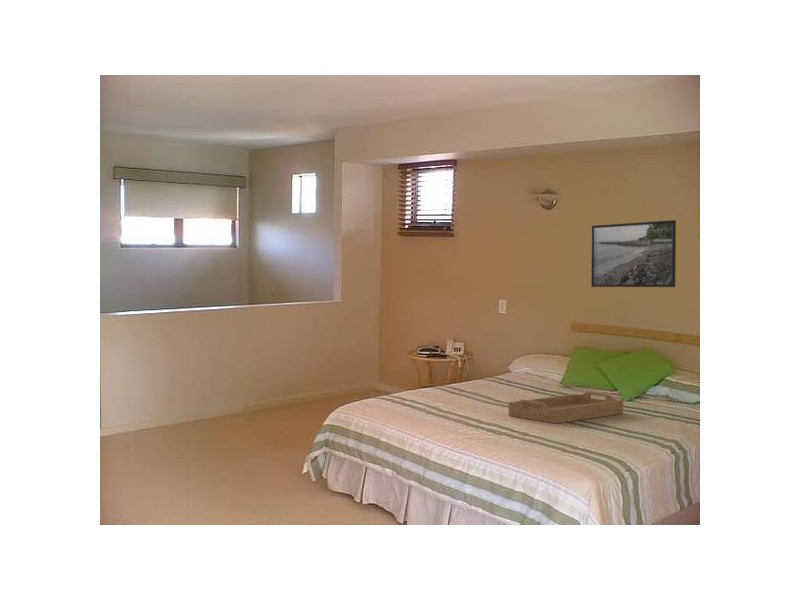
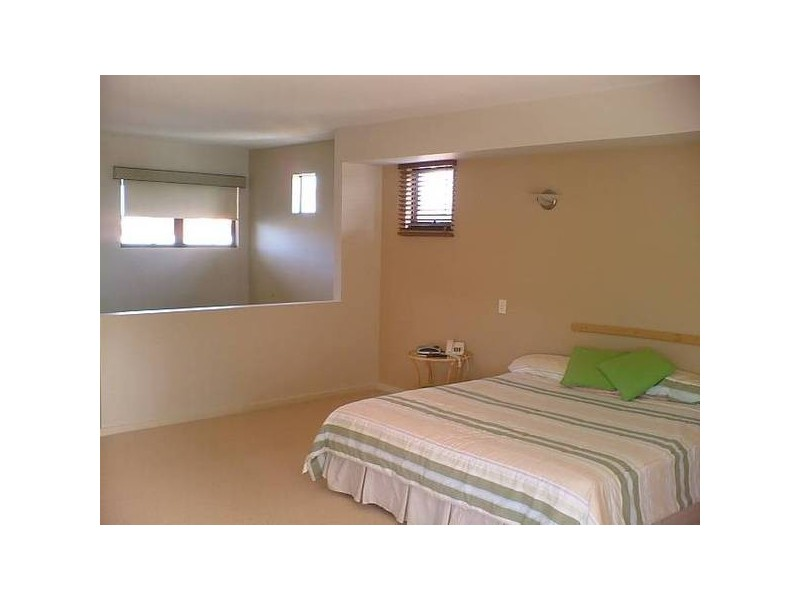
- serving tray (566, 405)
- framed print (631, 255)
